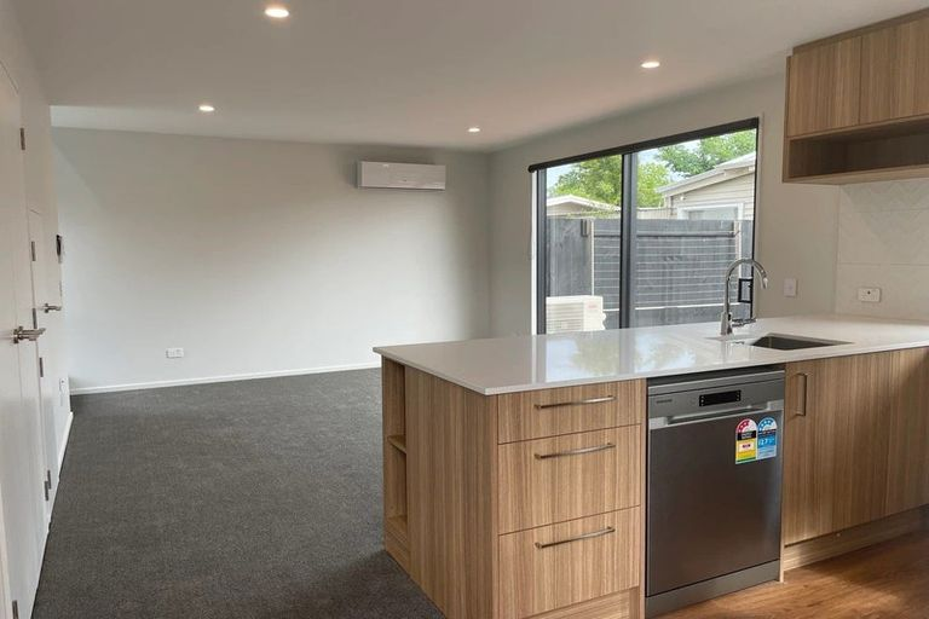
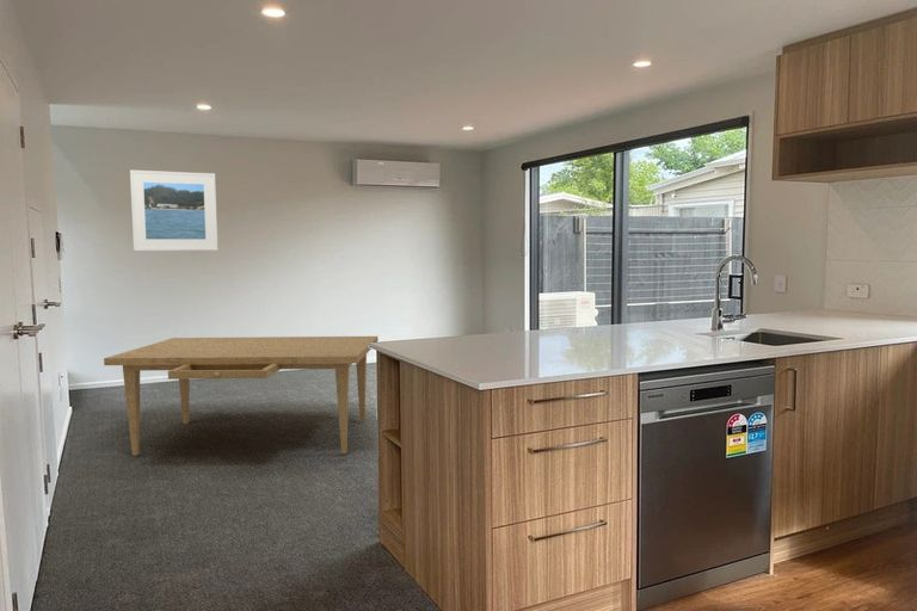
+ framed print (174, 211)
+ dining table (257, 377)
